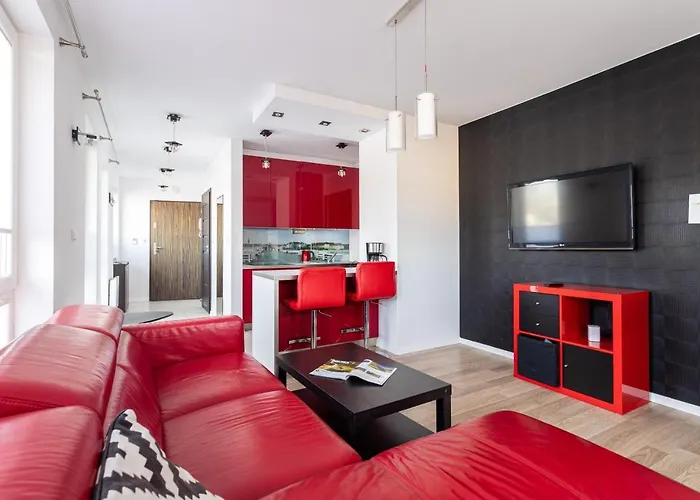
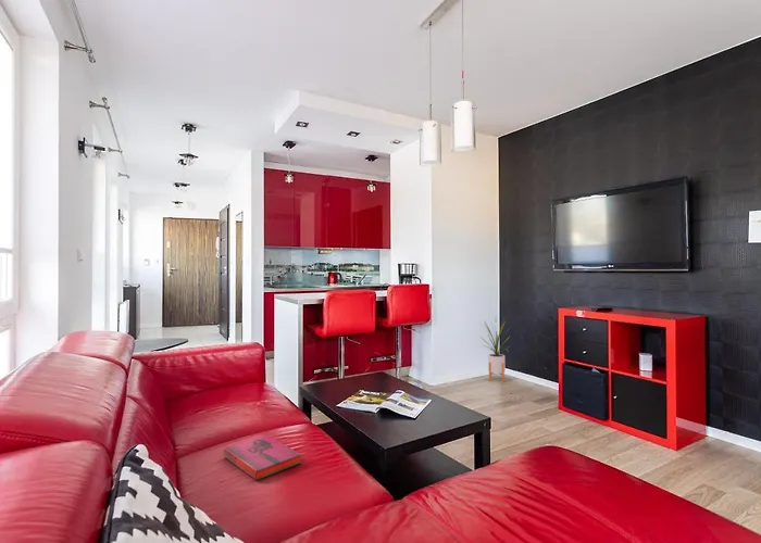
+ house plant (496, 348)
+ hardback book (261, 455)
